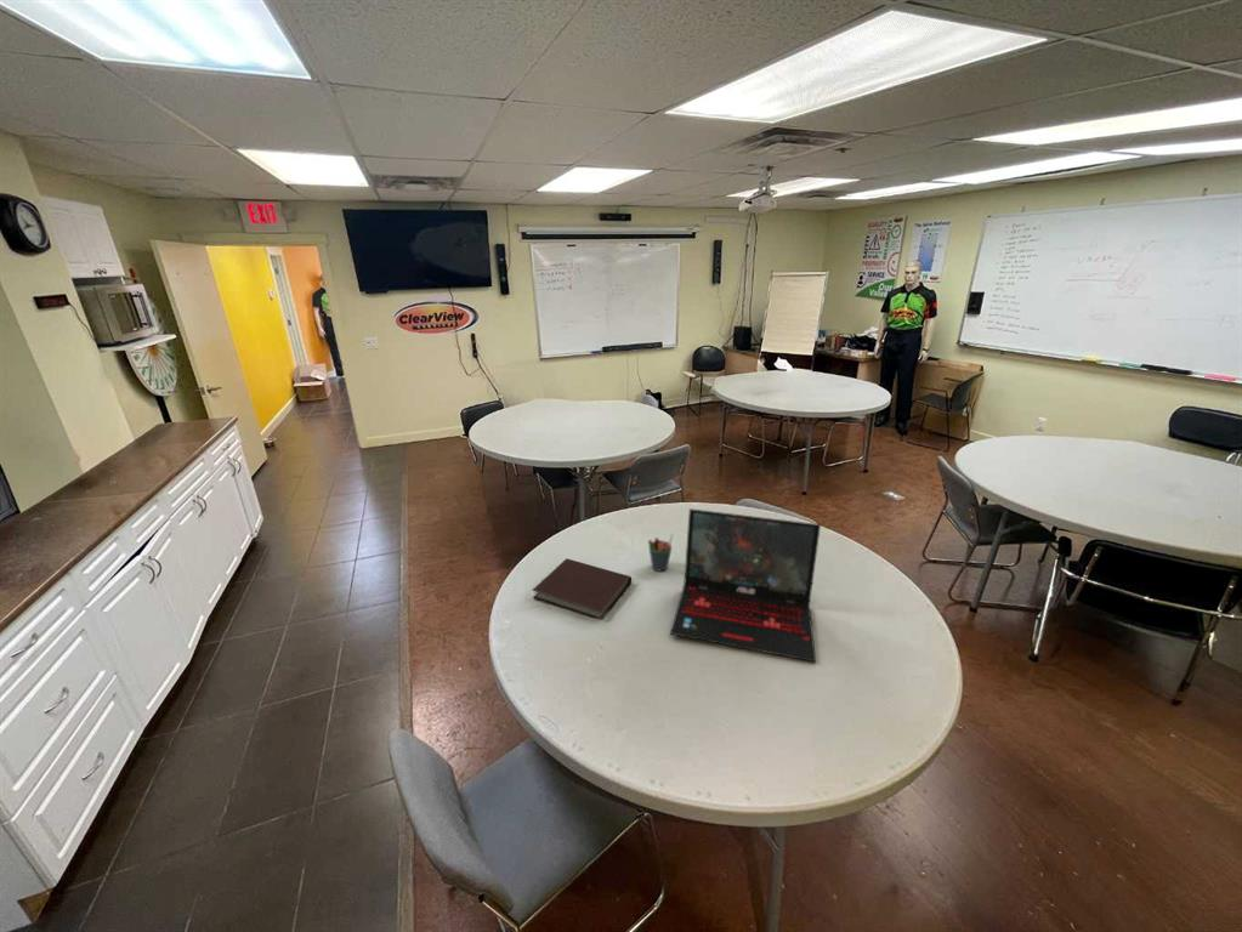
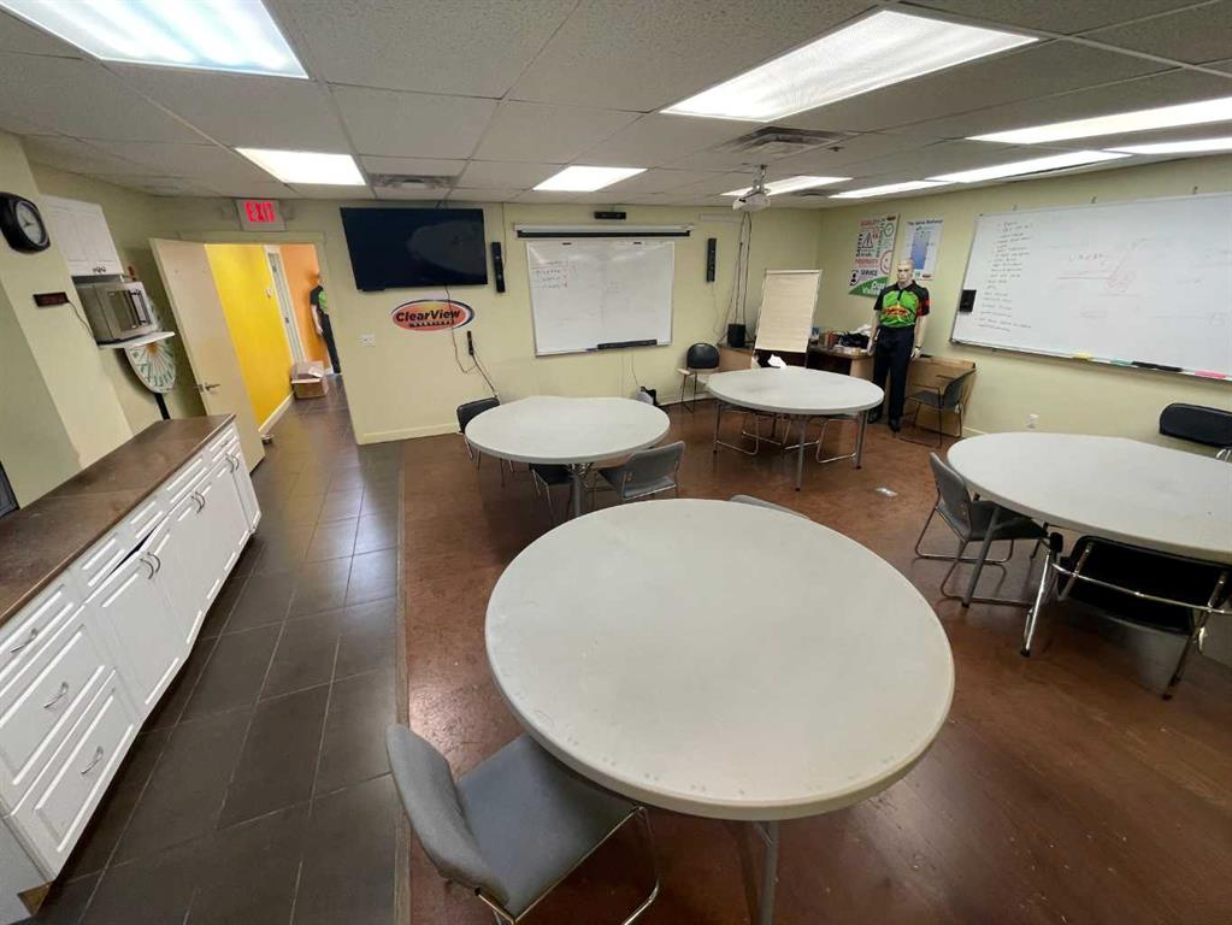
- notebook (583, 586)
- pen holder (659, 551)
- laptop (745, 579)
